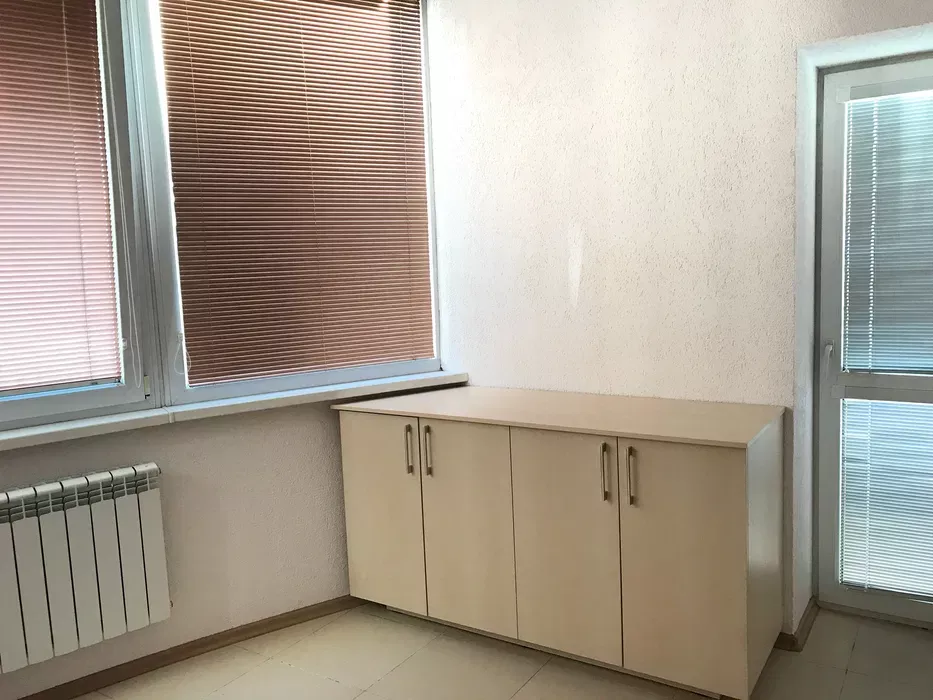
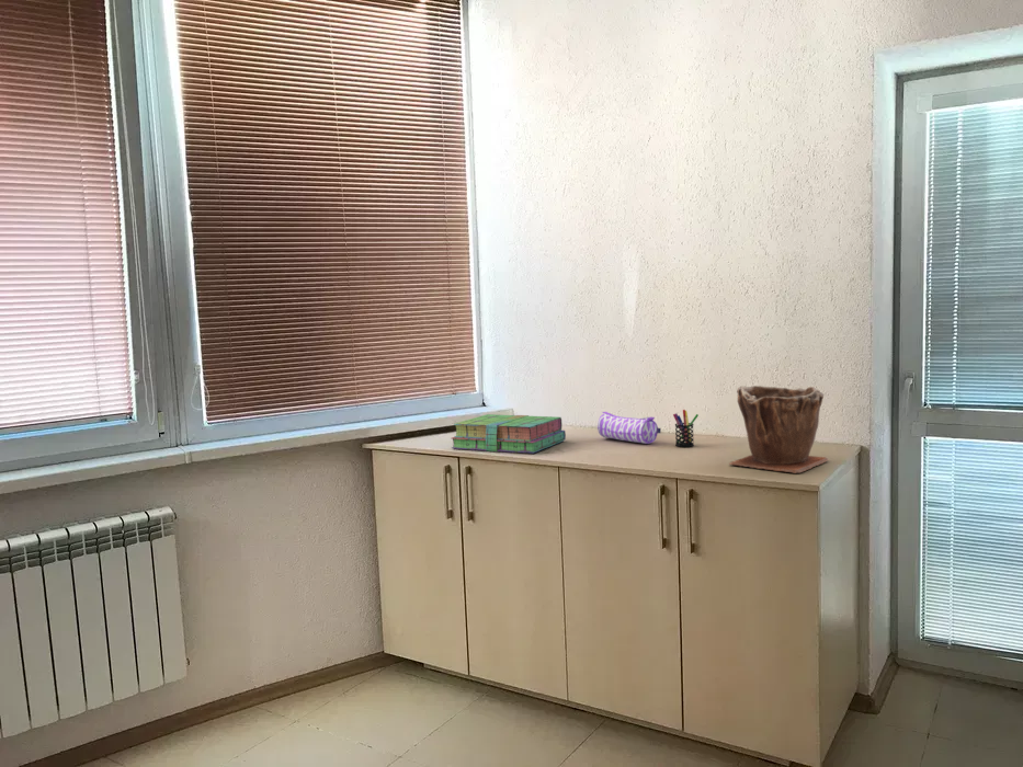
+ pencil case (627, 427)
+ pen holder (686, 426)
+ plant pot (778, 425)
+ stack of books (508, 432)
